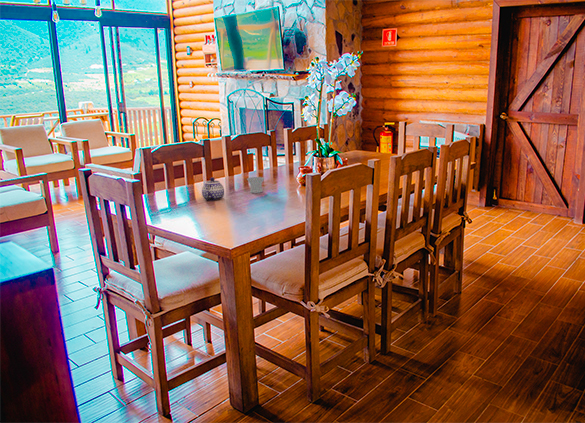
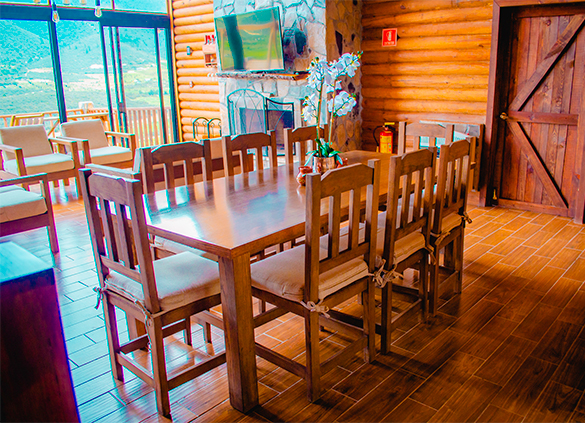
- teapot (212, 188)
- cup (256, 185)
